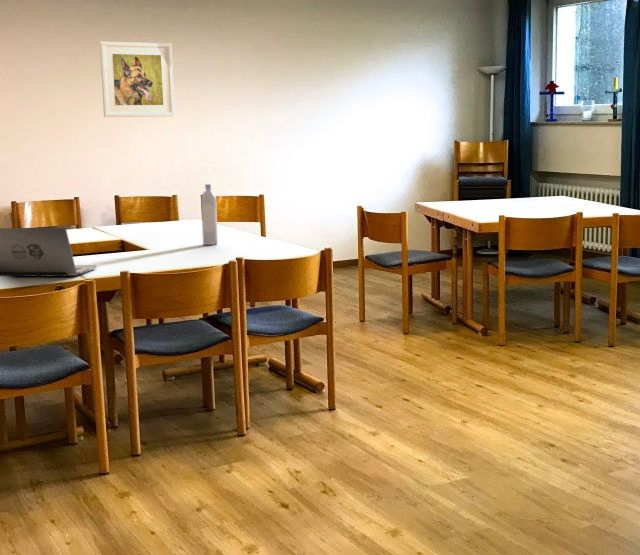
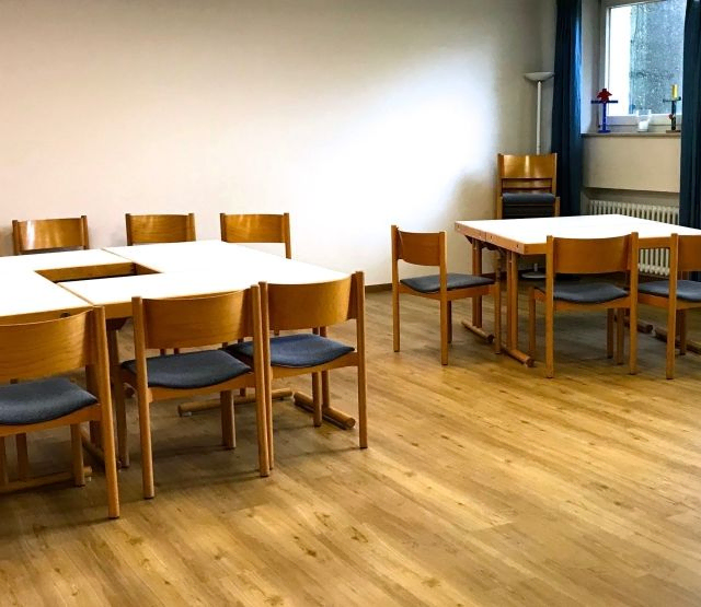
- bottle (209, 214)
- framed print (138, 79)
- laptop (38, 249)
